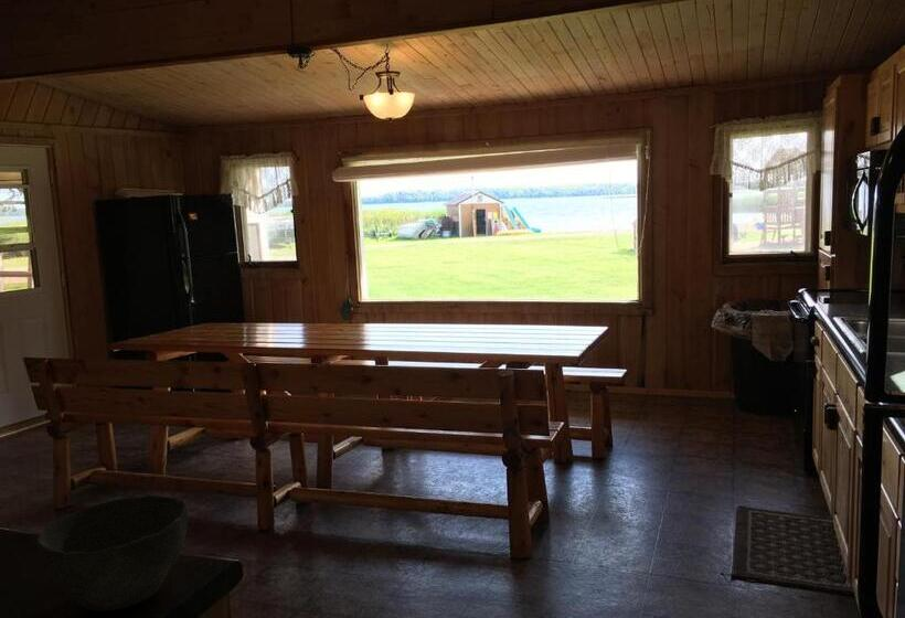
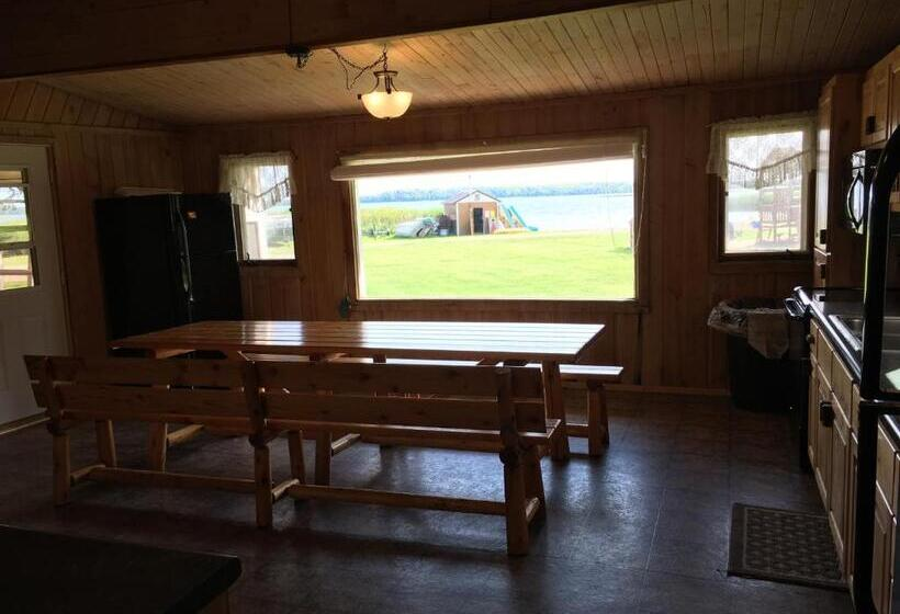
- bowl (118, 555)
